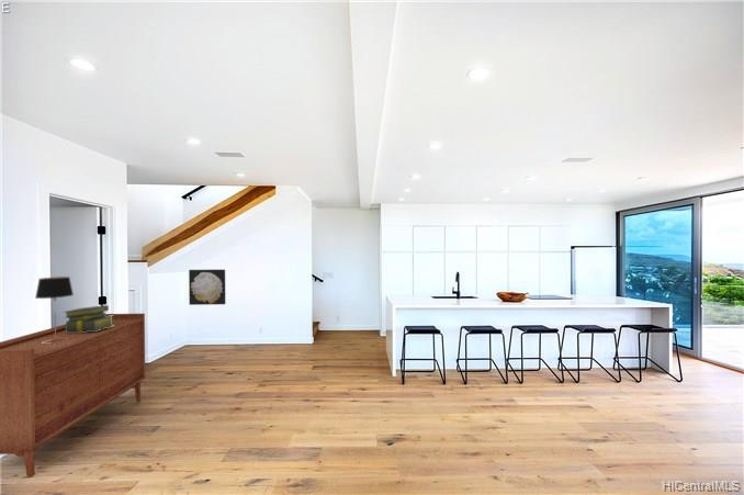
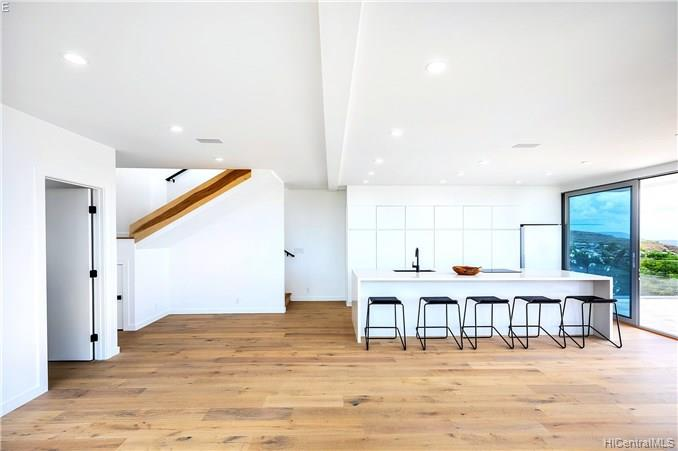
- wall art (207, 286)
- stack of books (88, 318)
- table lamp (55, 315)
- sideboard (75, 380)
